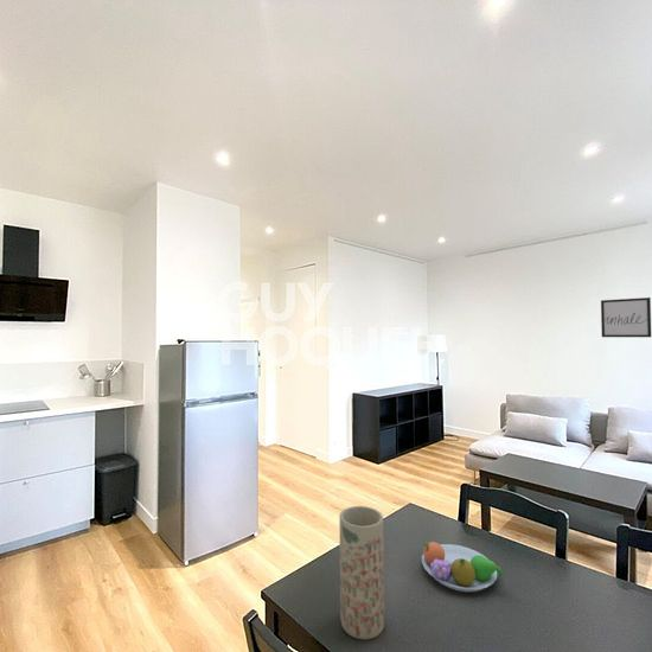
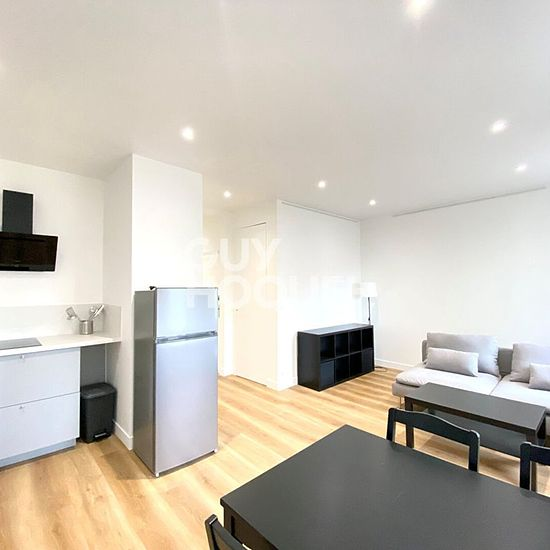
- vase (362, 568)
- fruit bowl (460, 558)
- wall art (625, 318)
